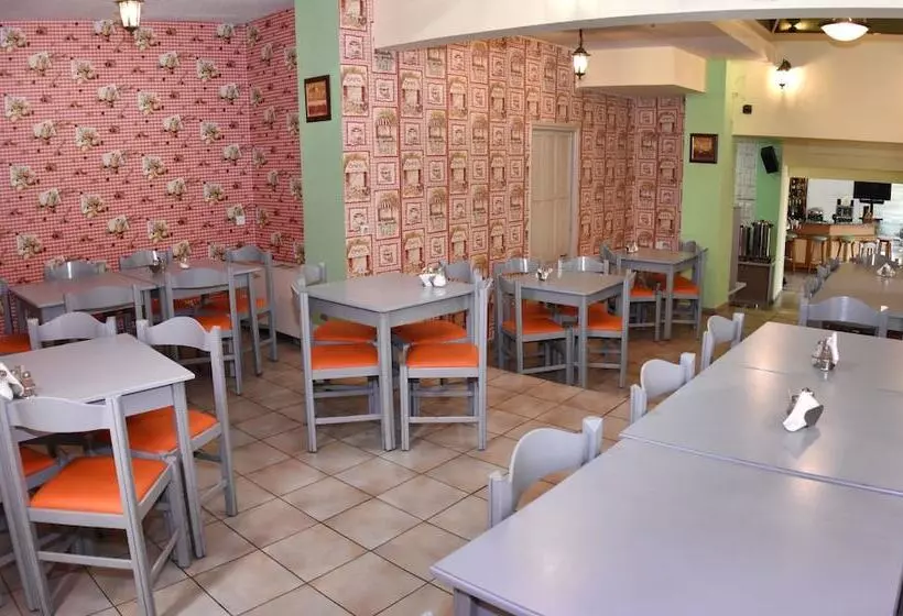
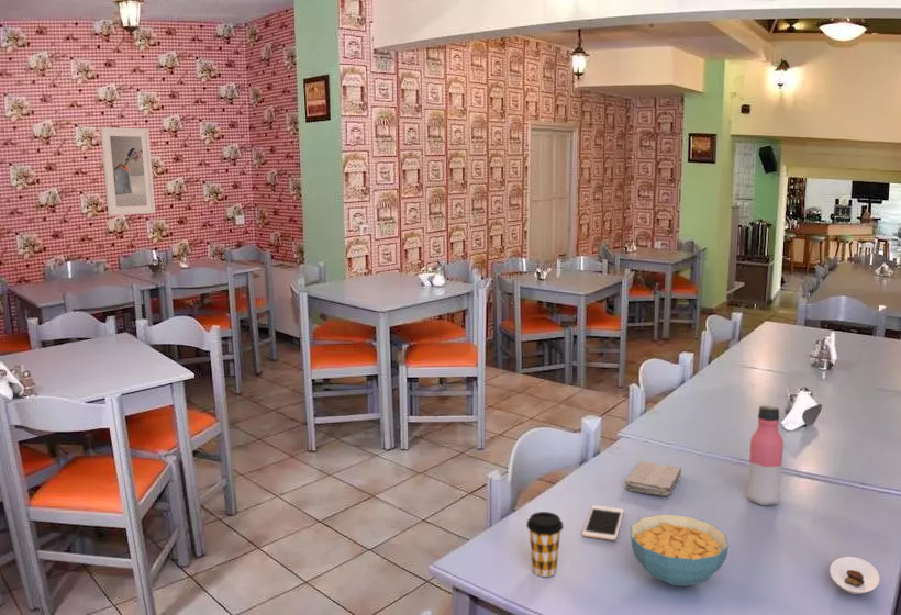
+ water bottle (766, 454)
+ cereal bowl (677, 557)
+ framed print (129, 171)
+ coffee cup (544, 545)
+ cell phone (603, 522)
+ washcloth (653, 477)
+ saucer (854, 578)
